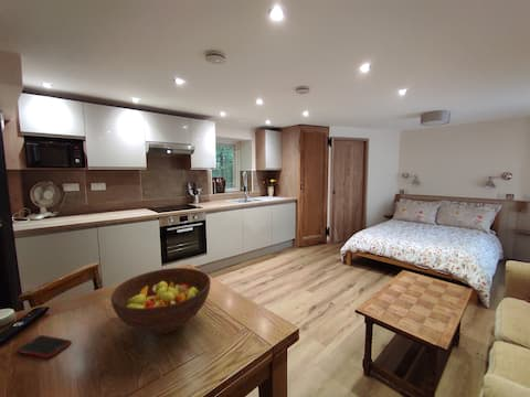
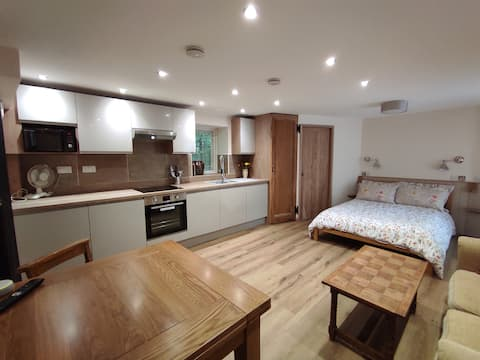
- cell phone (44, 345)
- fruit bowl (165, 304)
